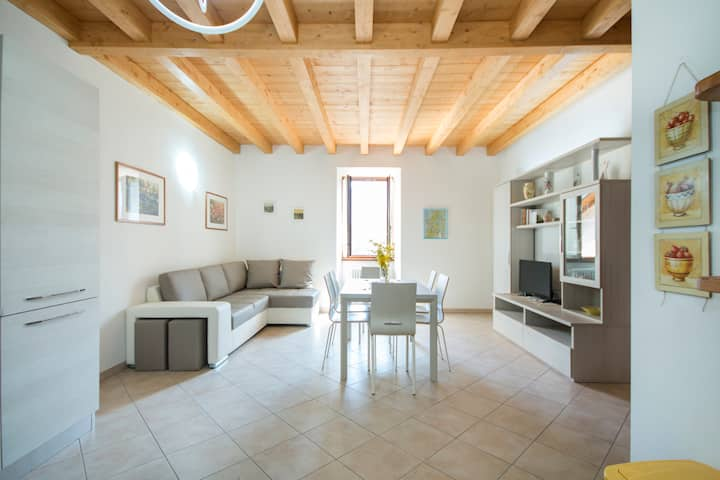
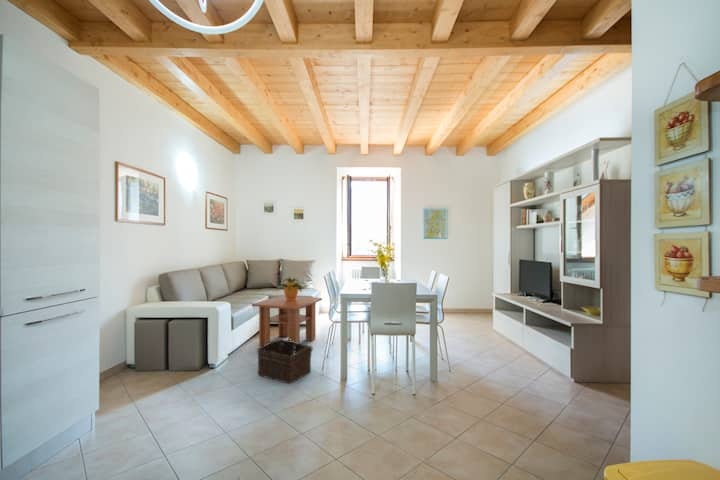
+ potted plant (289, 287)
+ basket (287, 356)
+ coffee table (288, 321)
